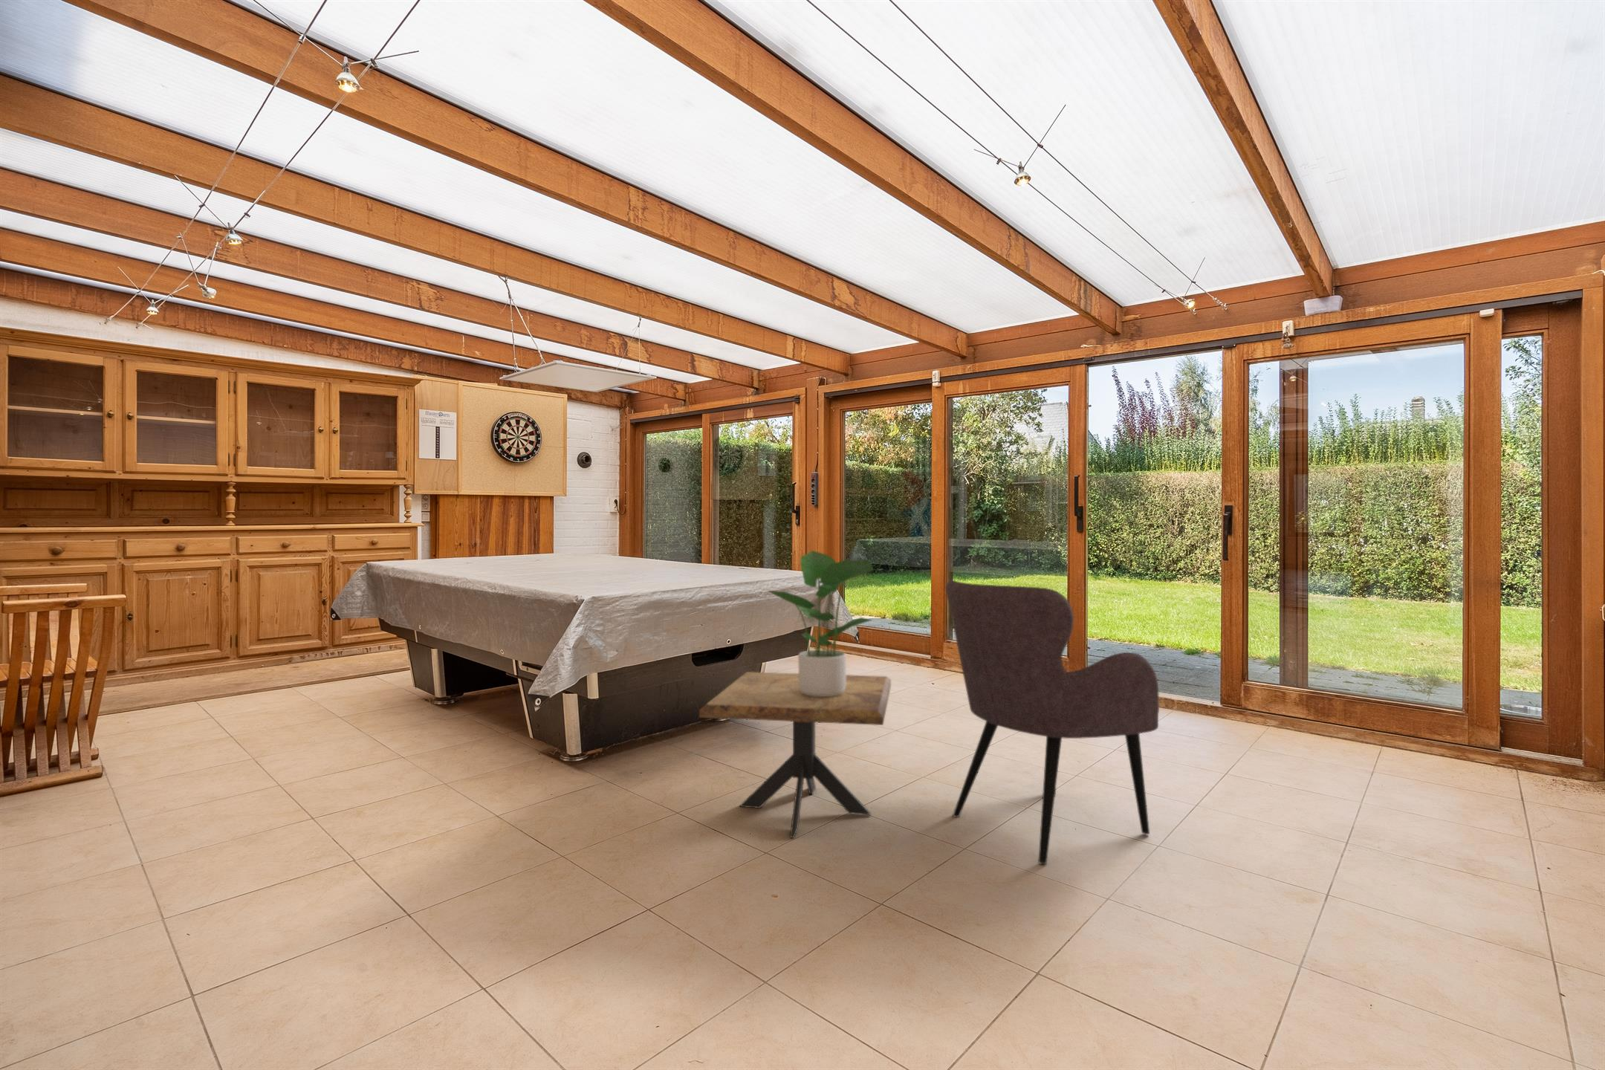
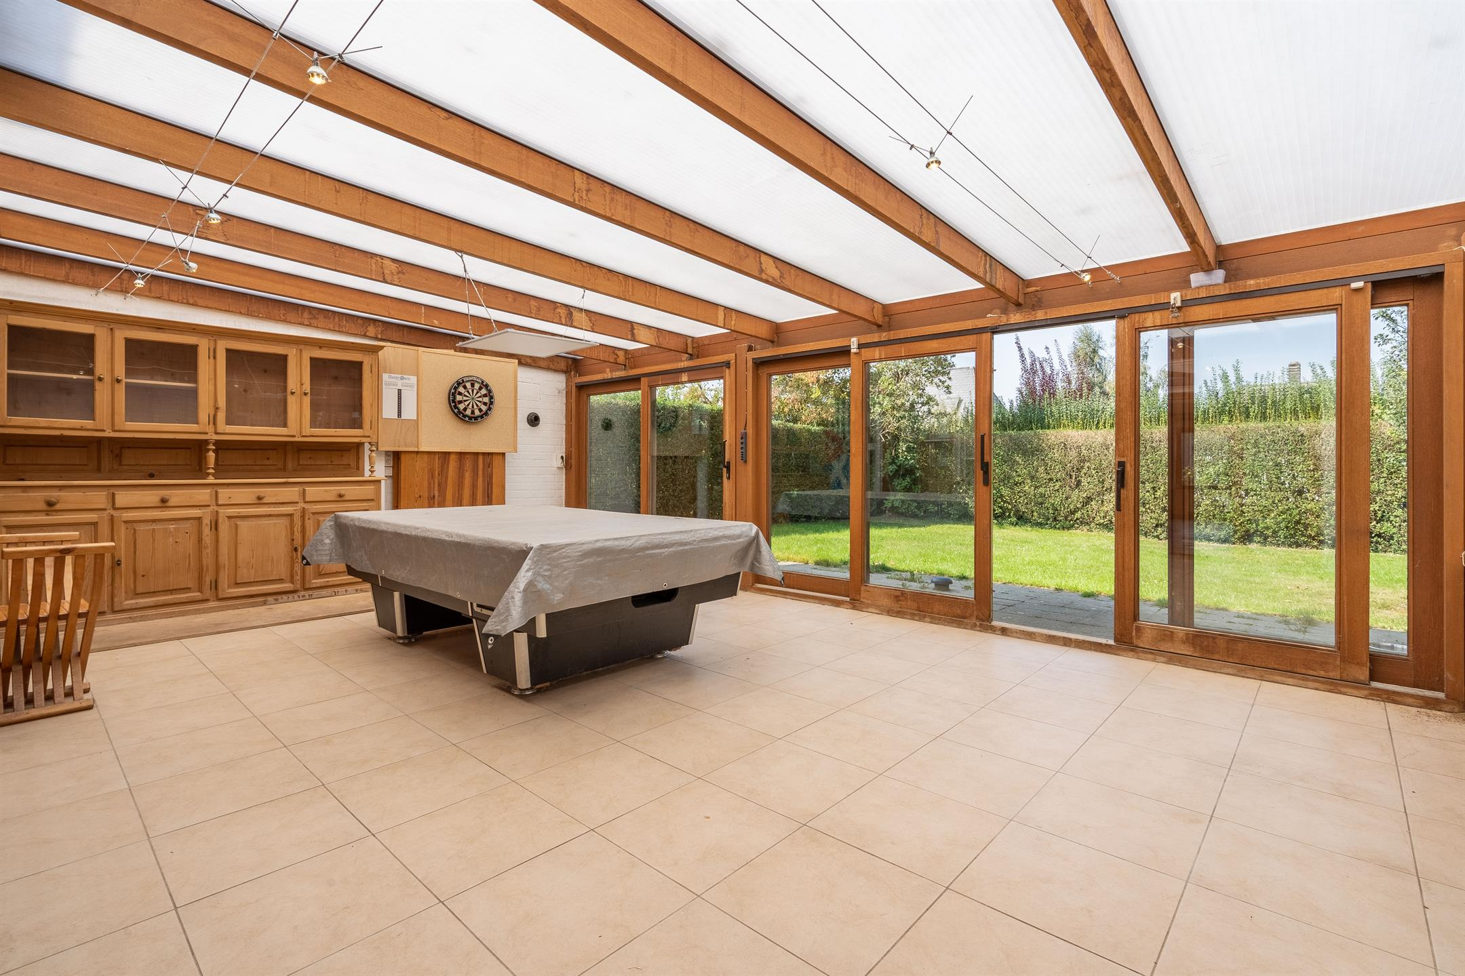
- side table (804, 749)
- potted plant (819, 622)
- armchair (1039, 703)
